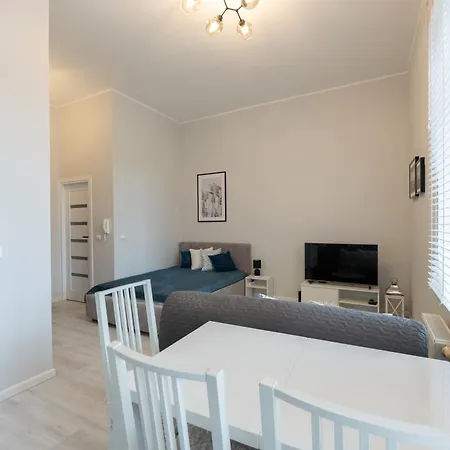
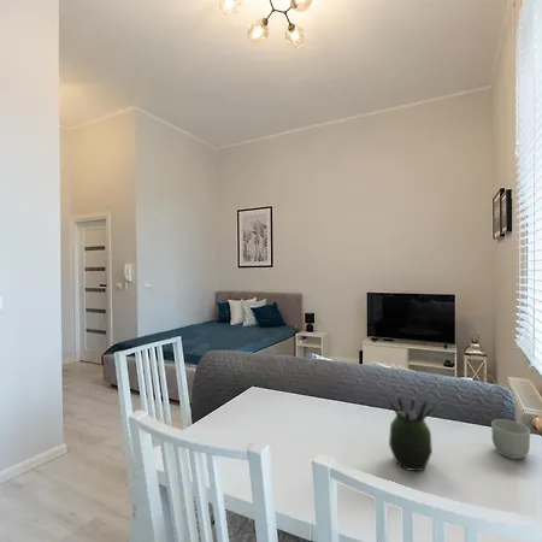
+ succulent plant (410, 431)
+ mug (508, 437)
